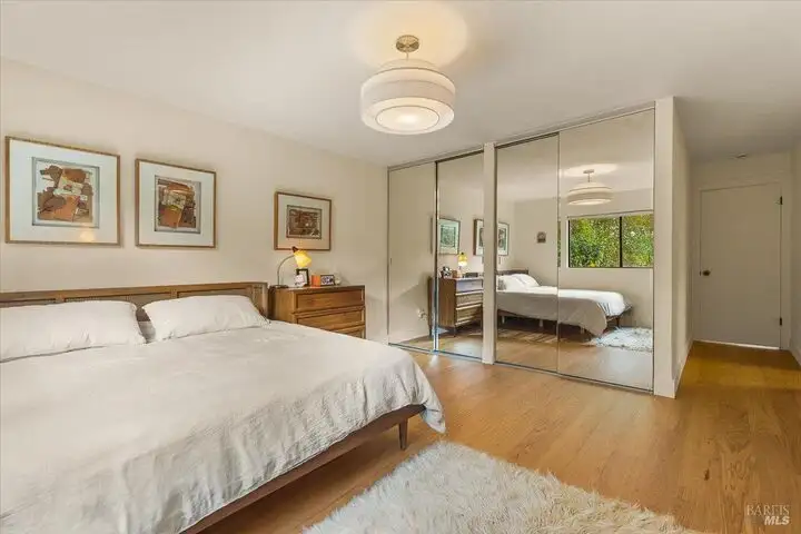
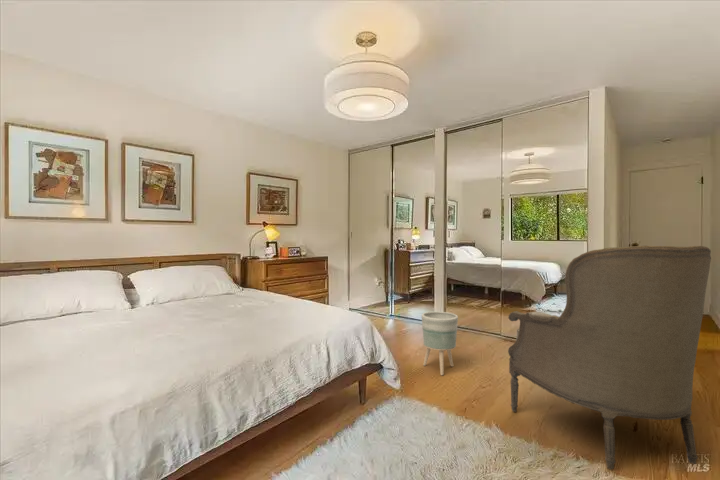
+ armchair (608, 340)
+ planter (439, 341)
